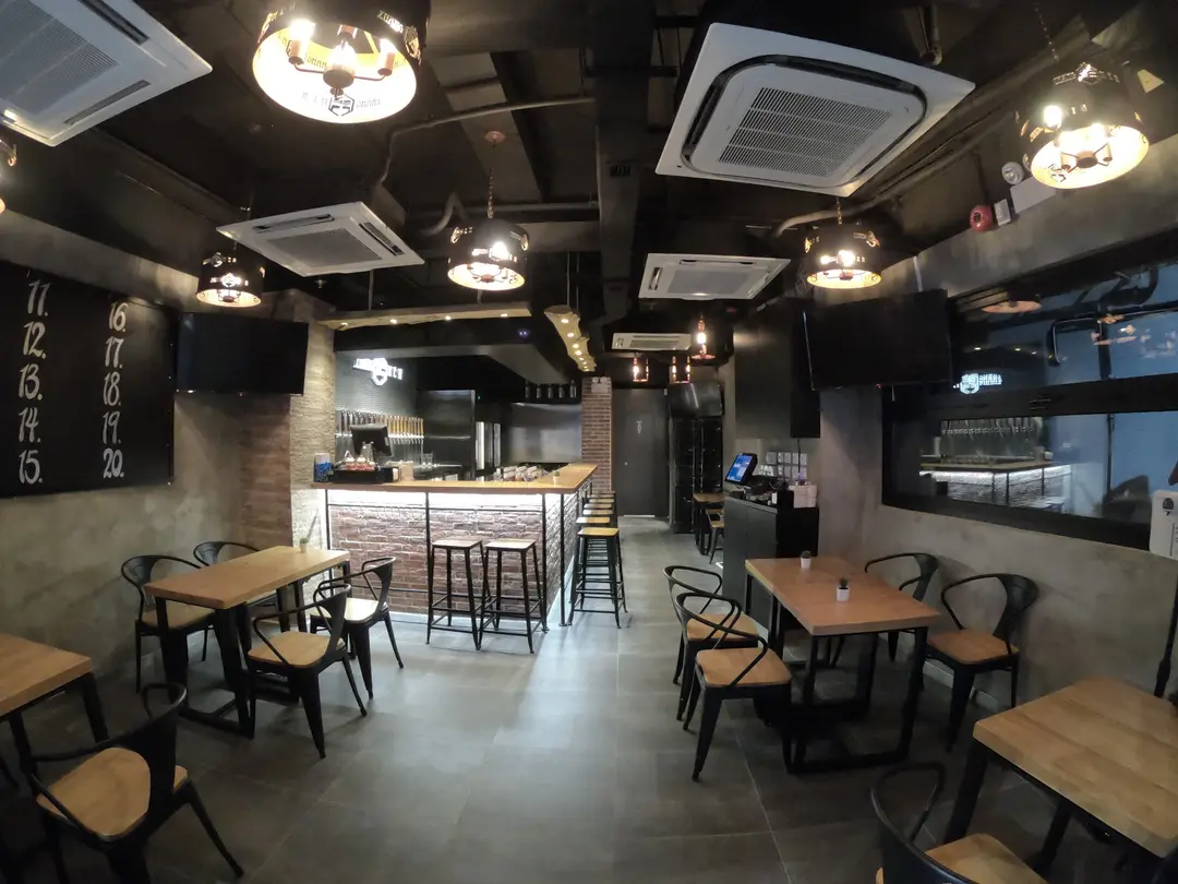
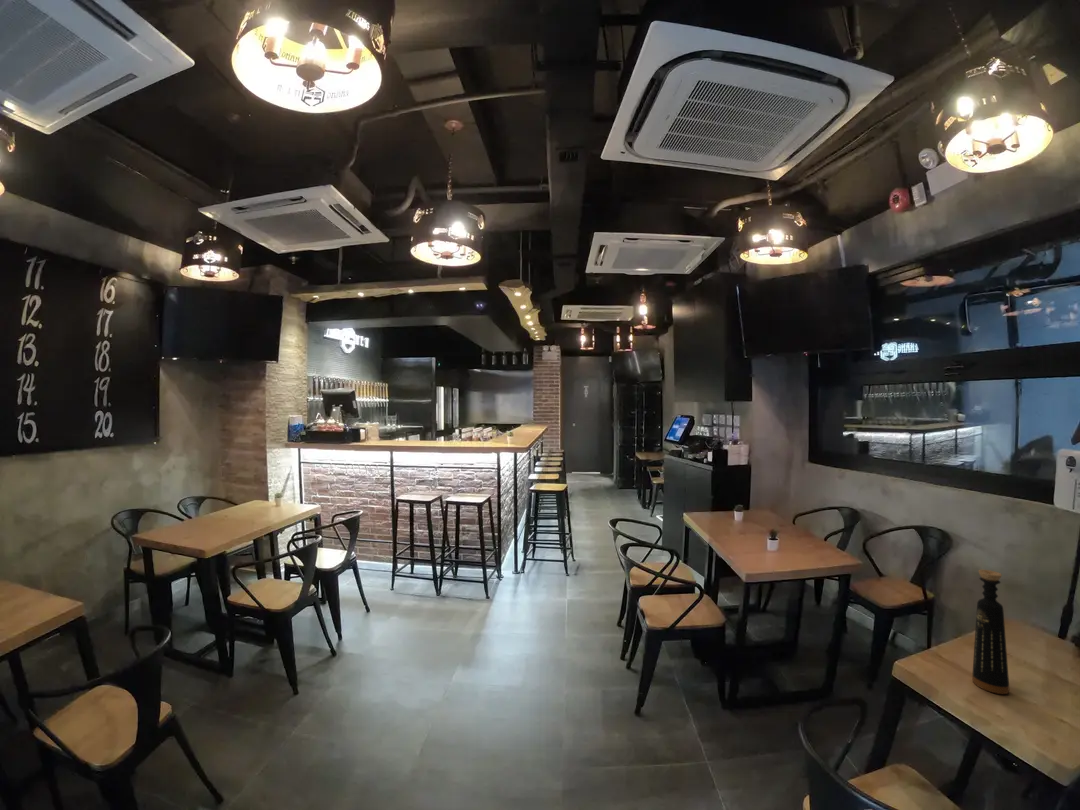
+ bottle (990, 629)
